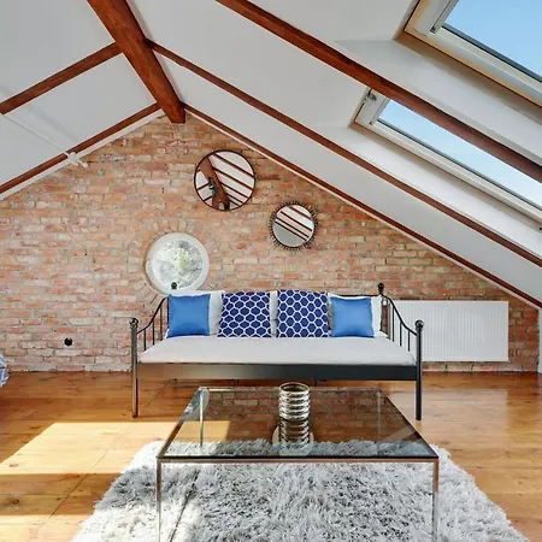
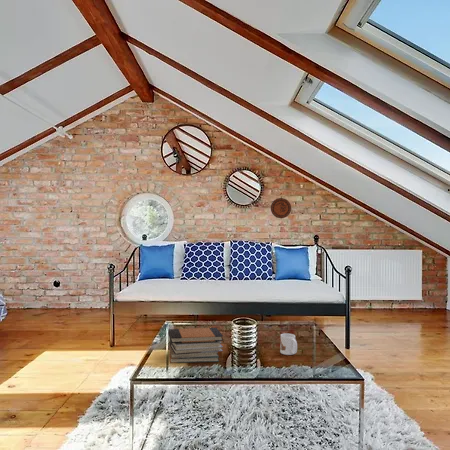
+ book stack (194, 345)
+ decorative plate (280, 208)
+ mug (289, 344)
